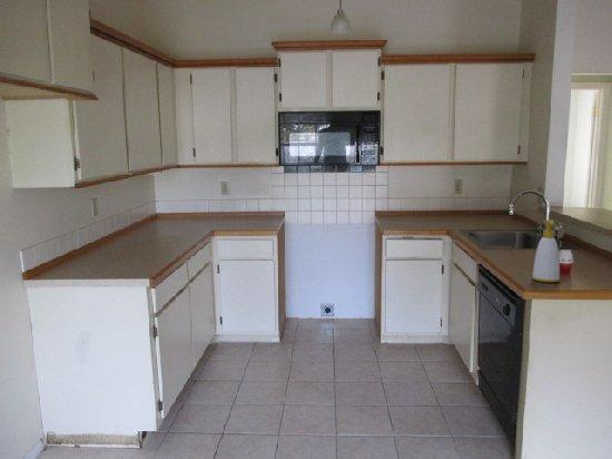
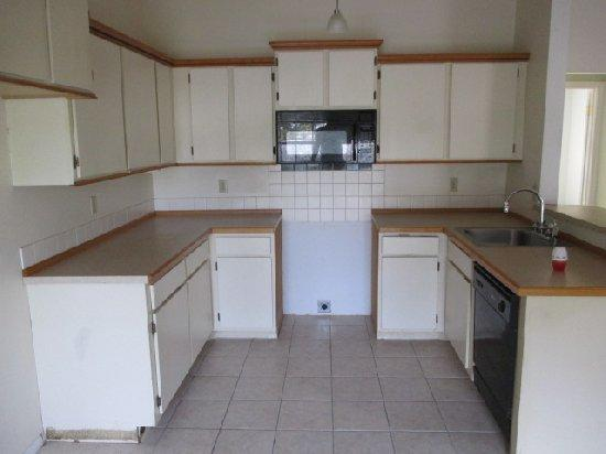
- soap bottle (547, 250)
